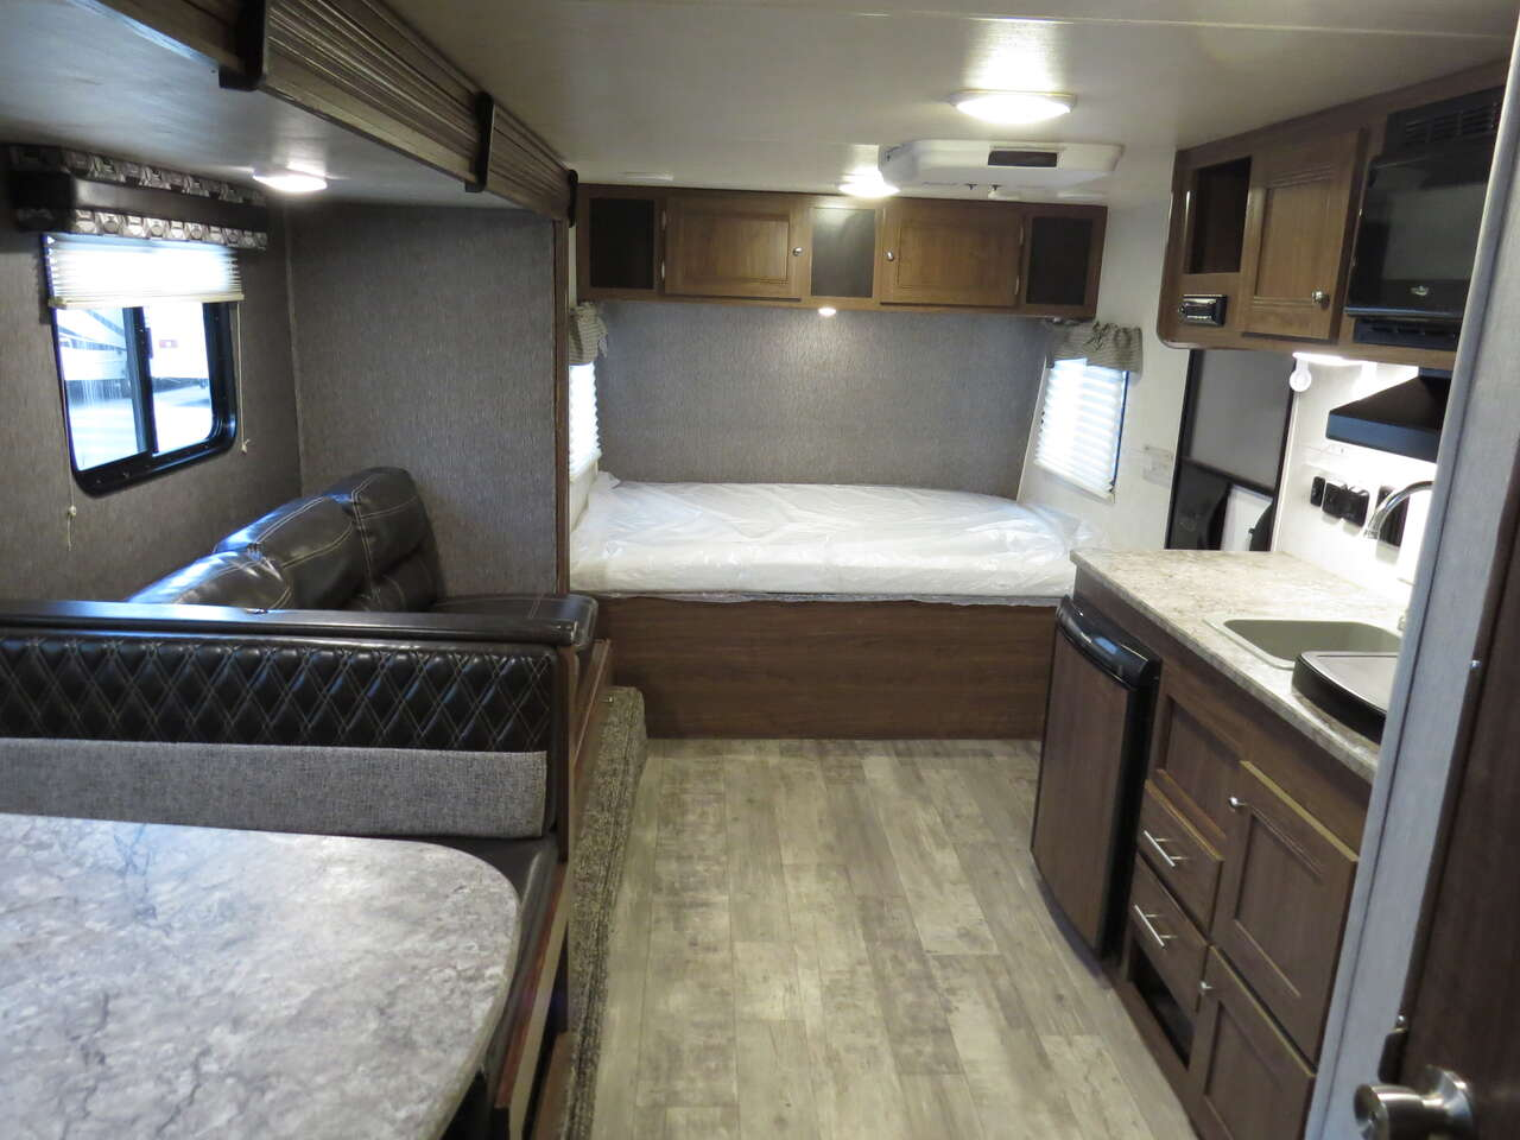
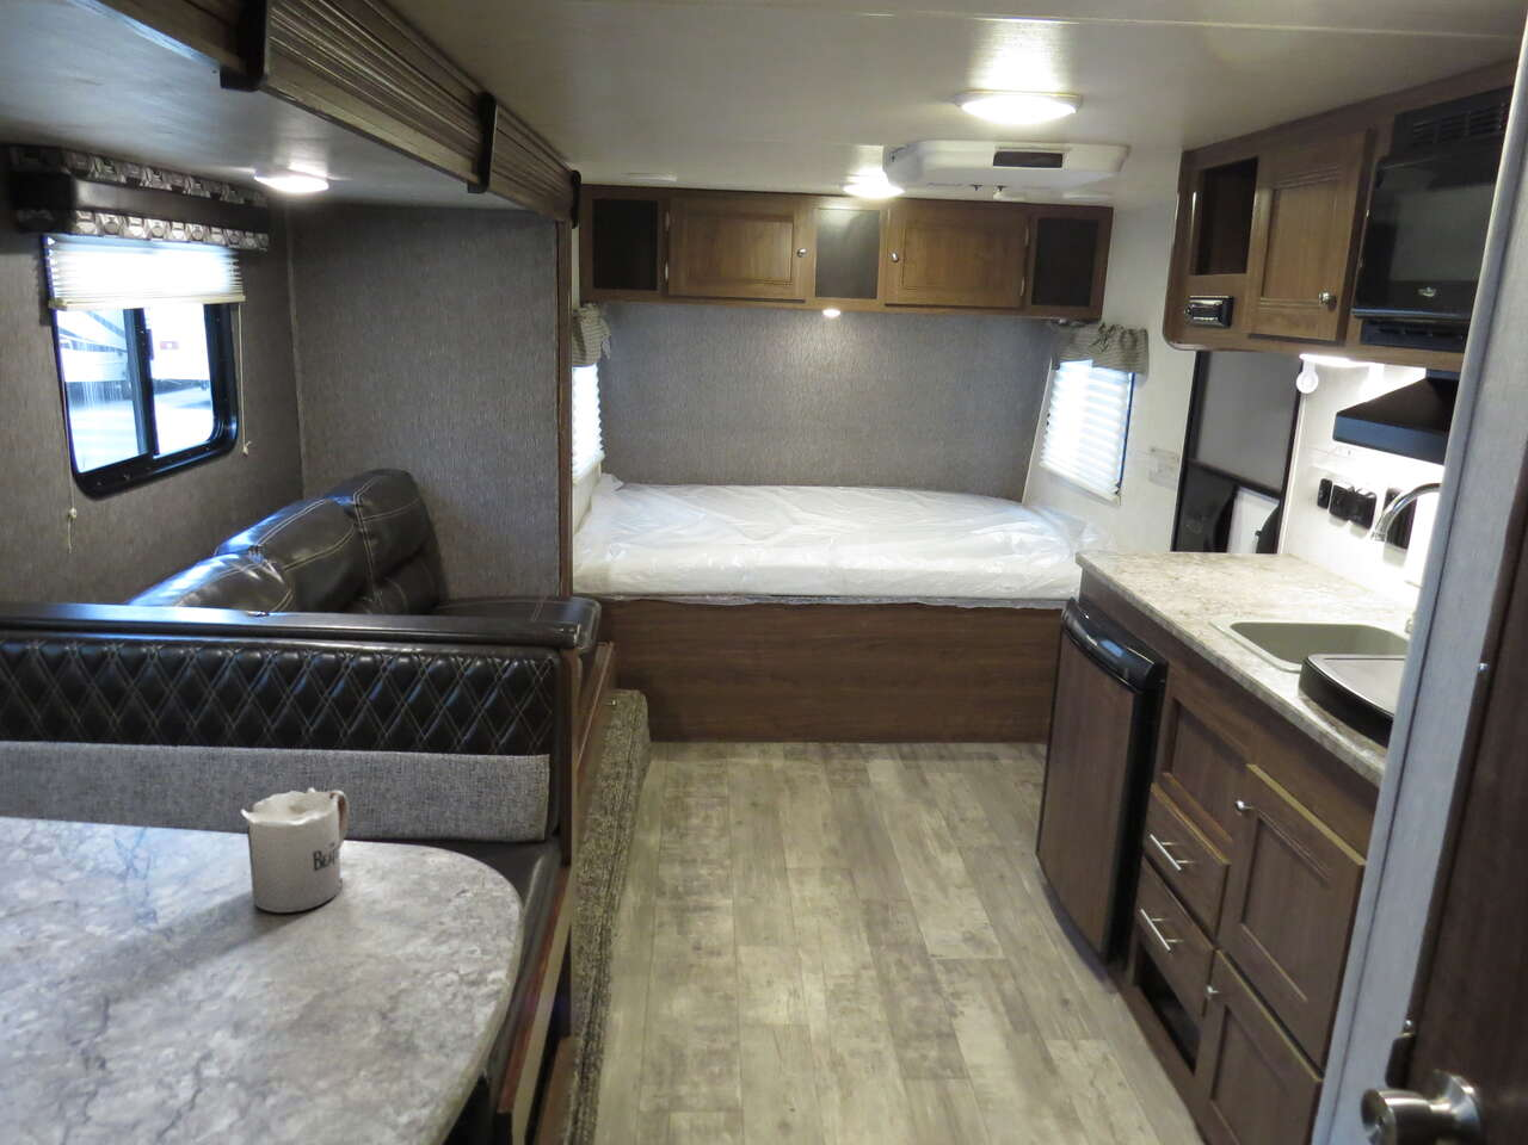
+ mug (309, 840)
